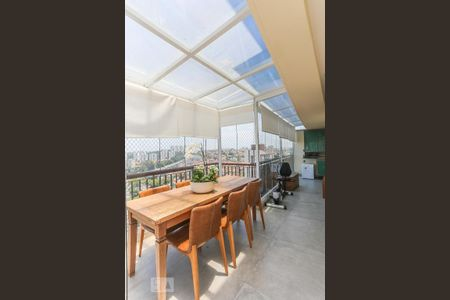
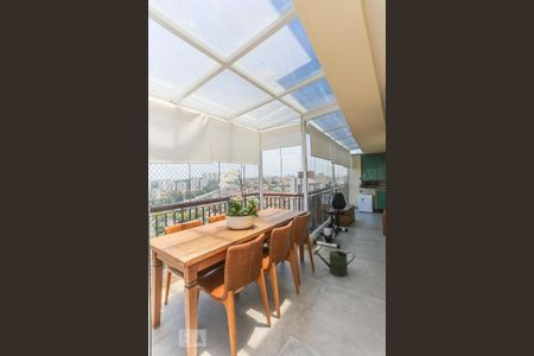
+ watering can (333, 260)
